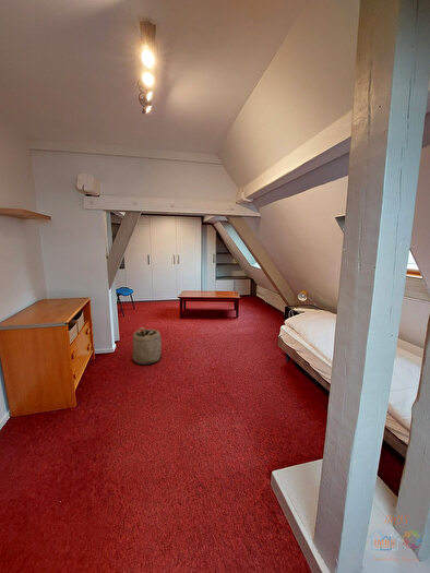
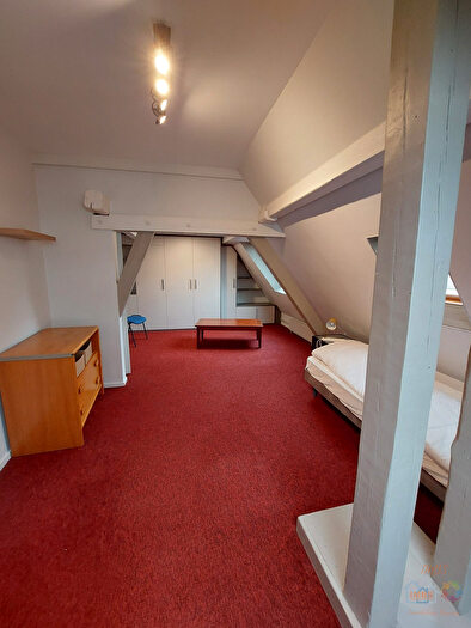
- basket (146, 343)
